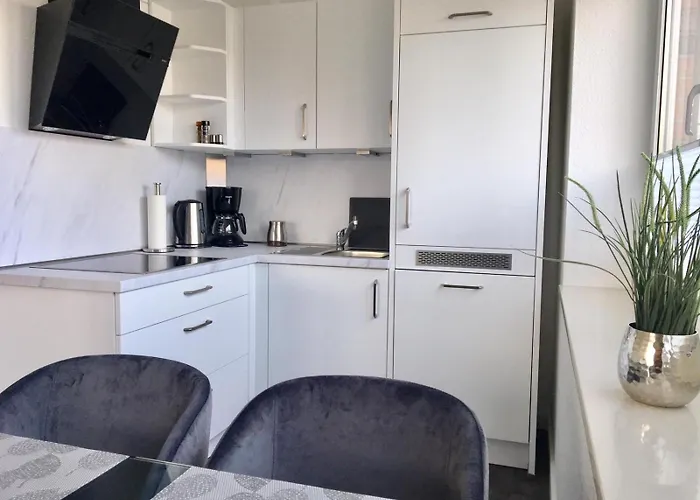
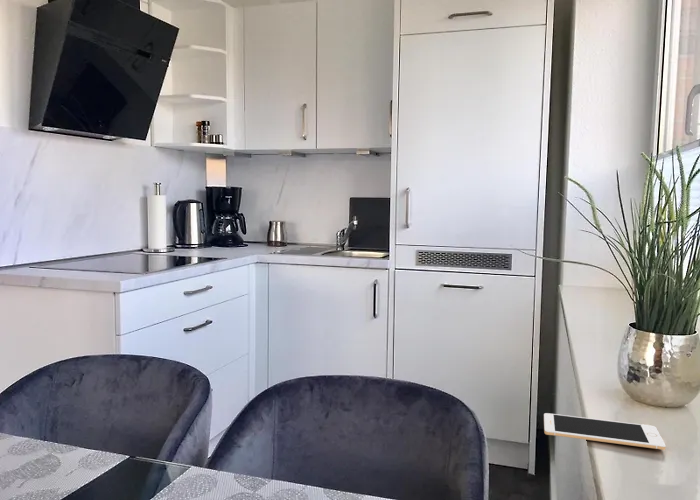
+ cell phone (600, 430)
